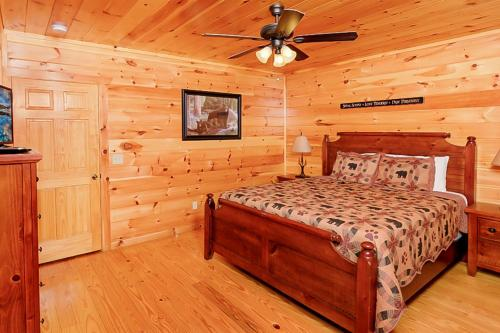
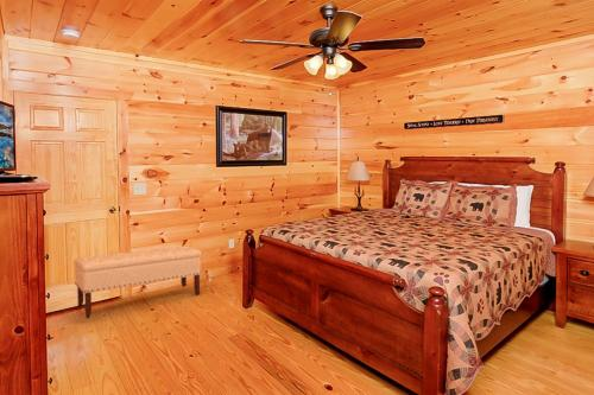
+ bench (141, 276)
